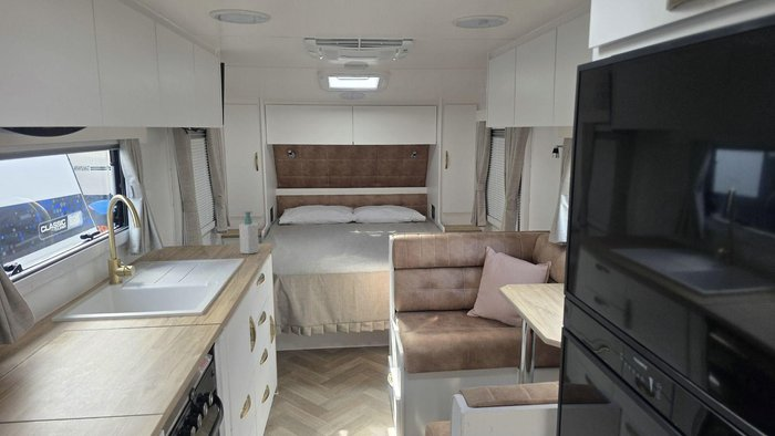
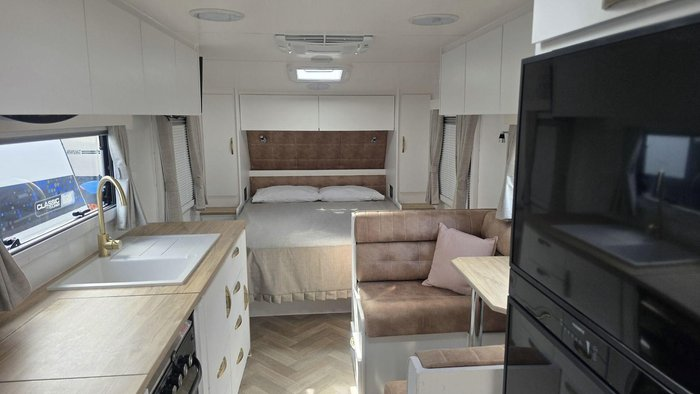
- soap bottle (248, 231)
